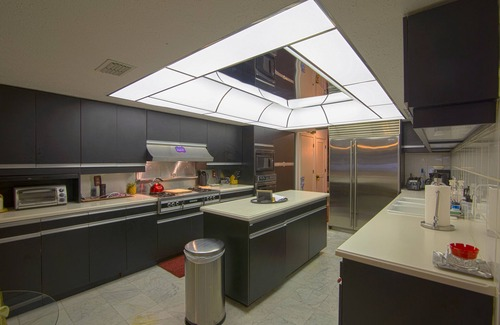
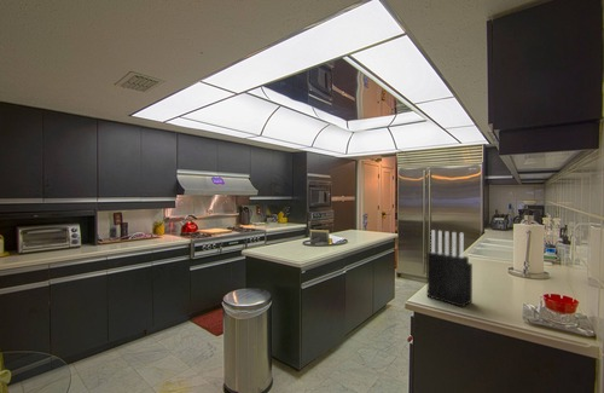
+ knife block (449, 265)
